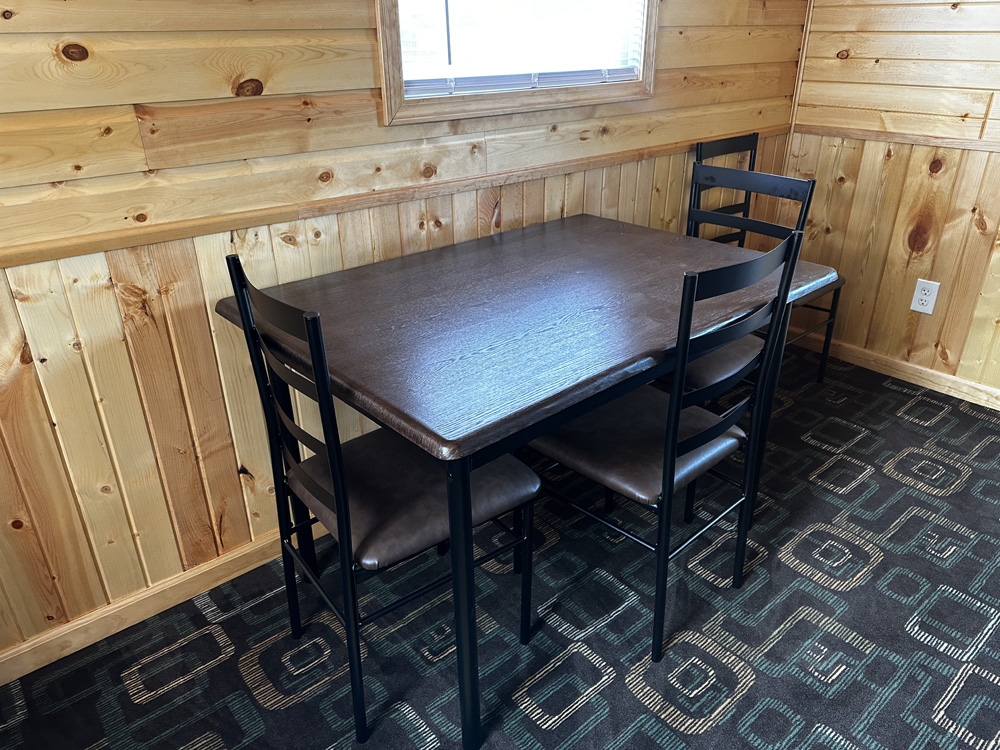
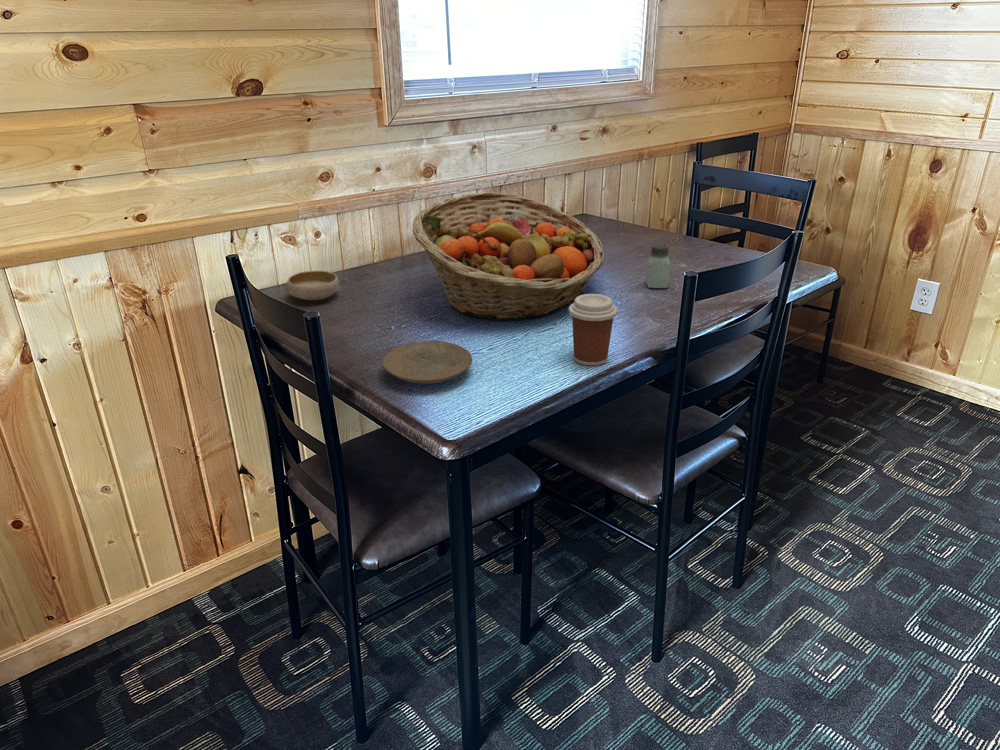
+ plate (427, 365)
+ fruit basket (511, 252)
+ saltshaker (658, 265)
+ bowl (313, 287)
+ coffee cup (592, 329)
